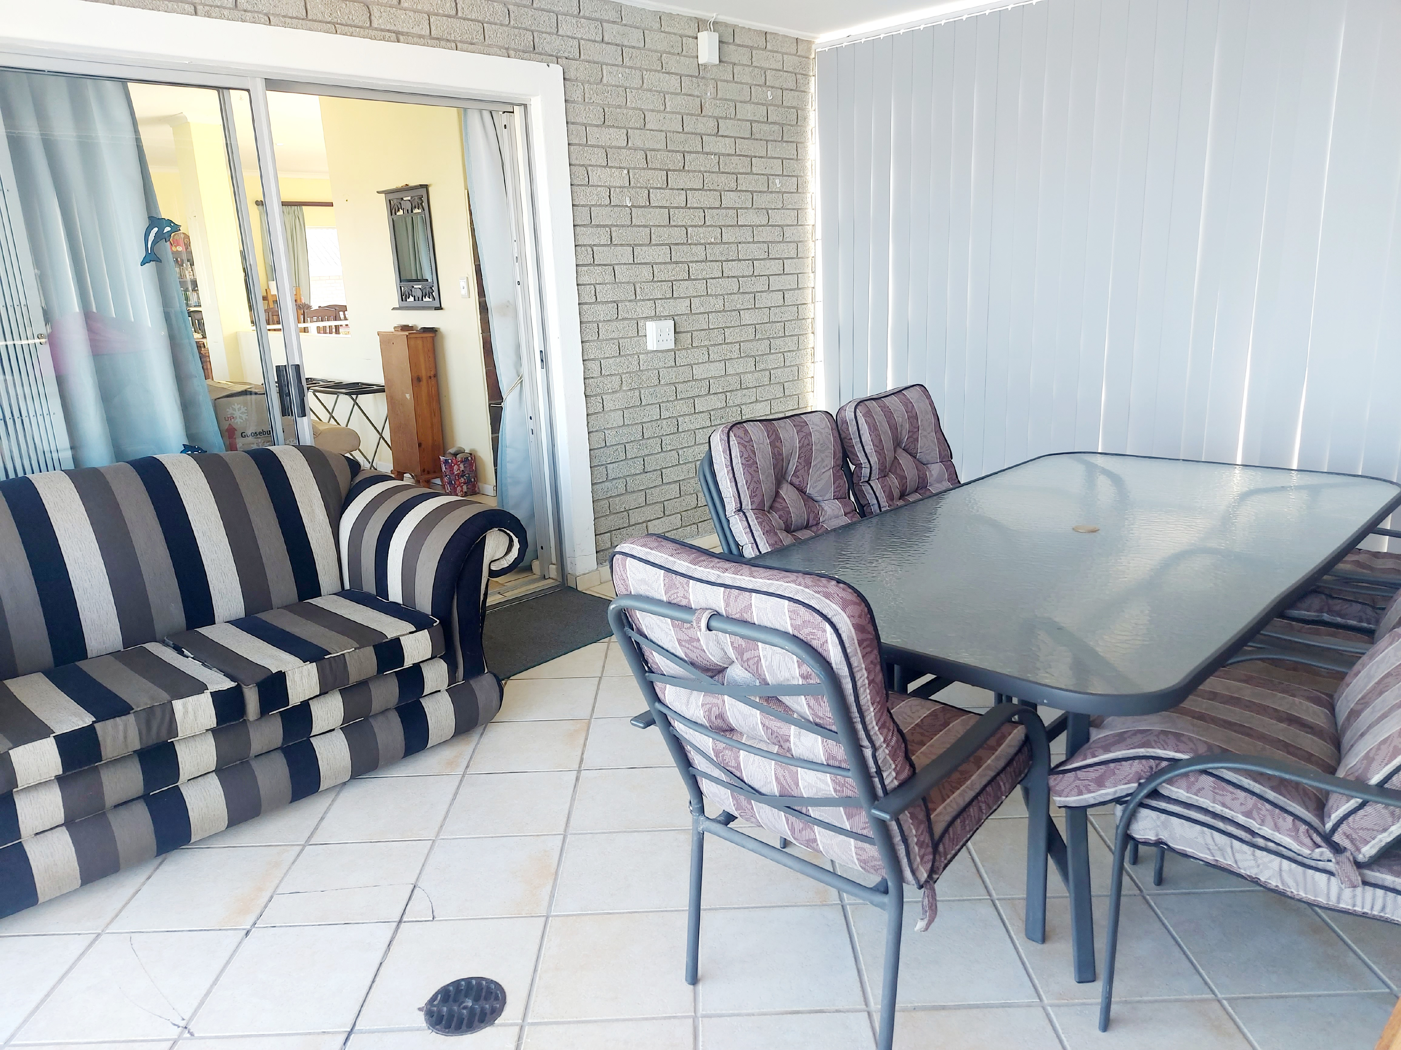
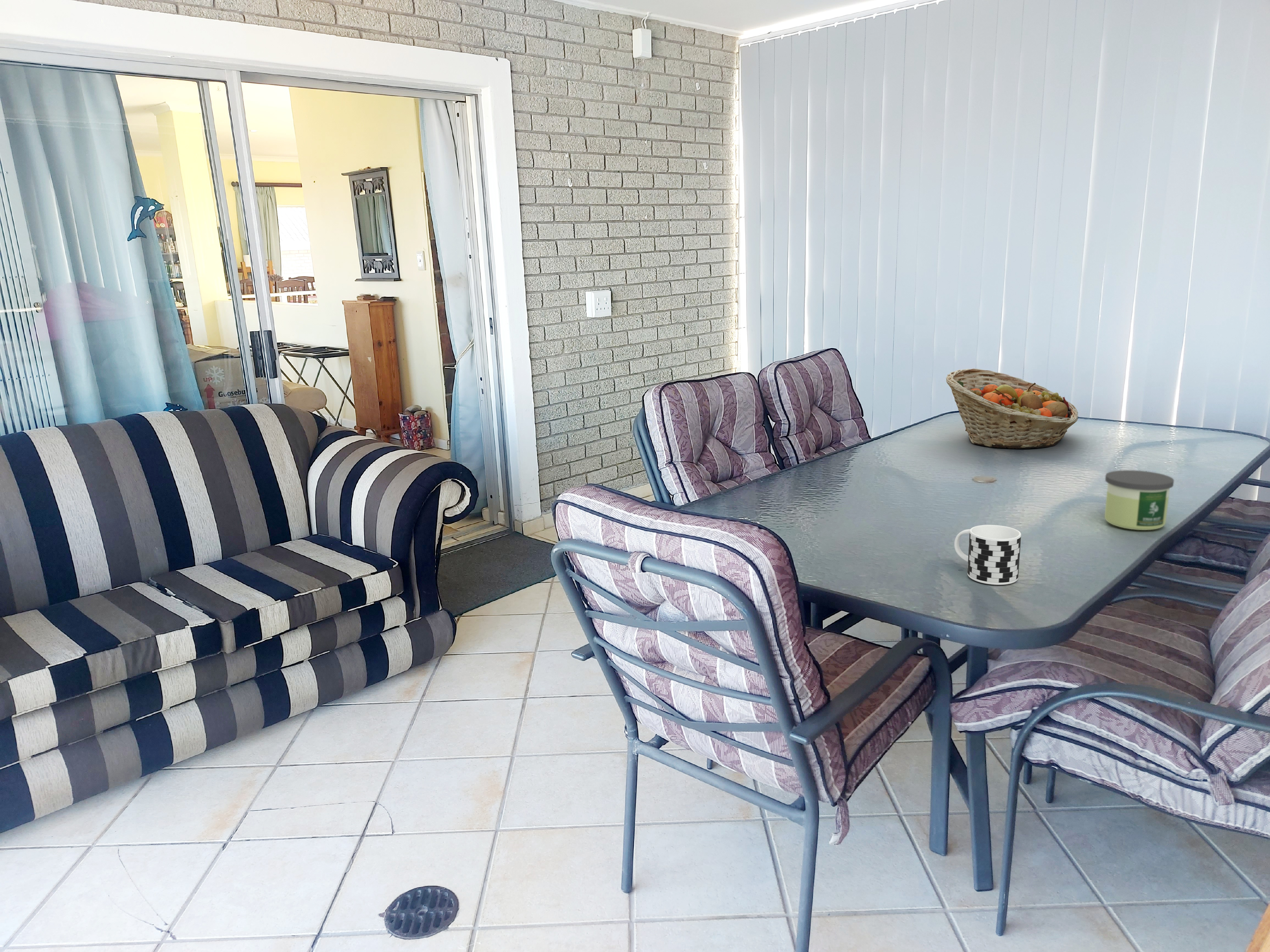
+ cup (986, 553)
+ fruit basket (1010, 406)
+ candle (1137, 500)
